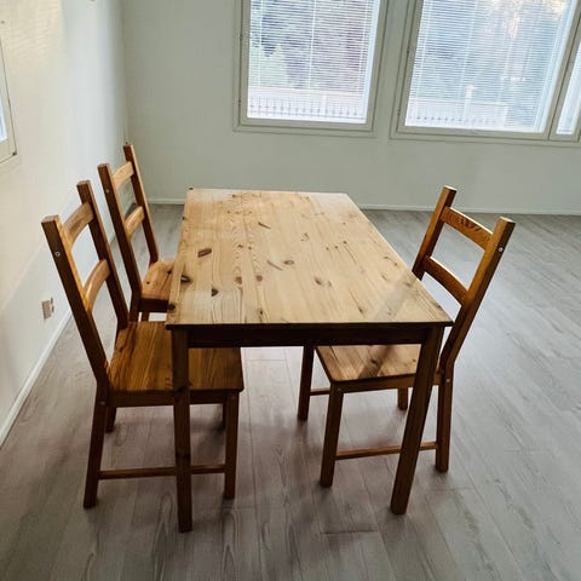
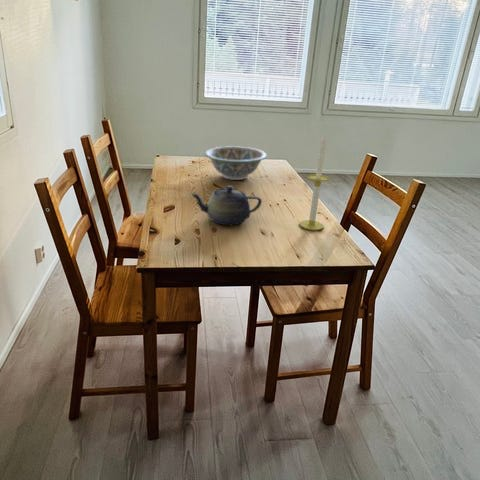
+ teapot (226, 203)
+ decorative bowl (235, 164)
+ candle (317, 181)
